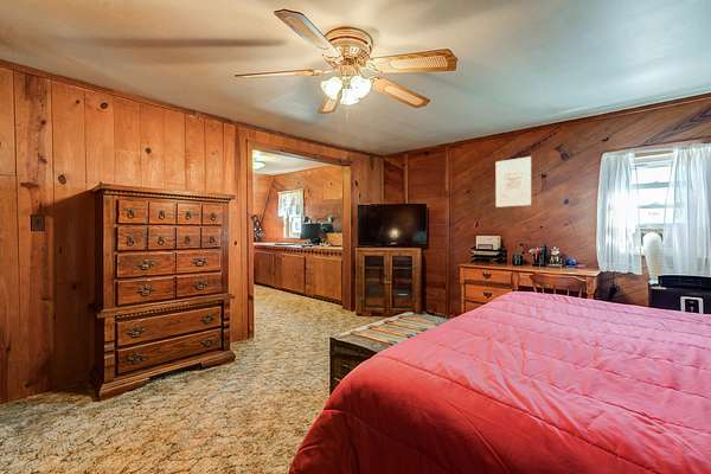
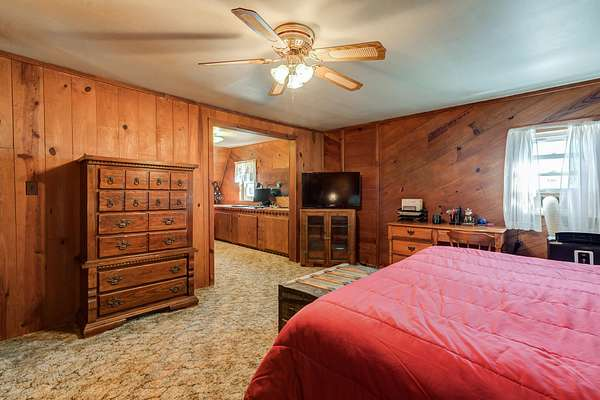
- wall art (512, 182)
